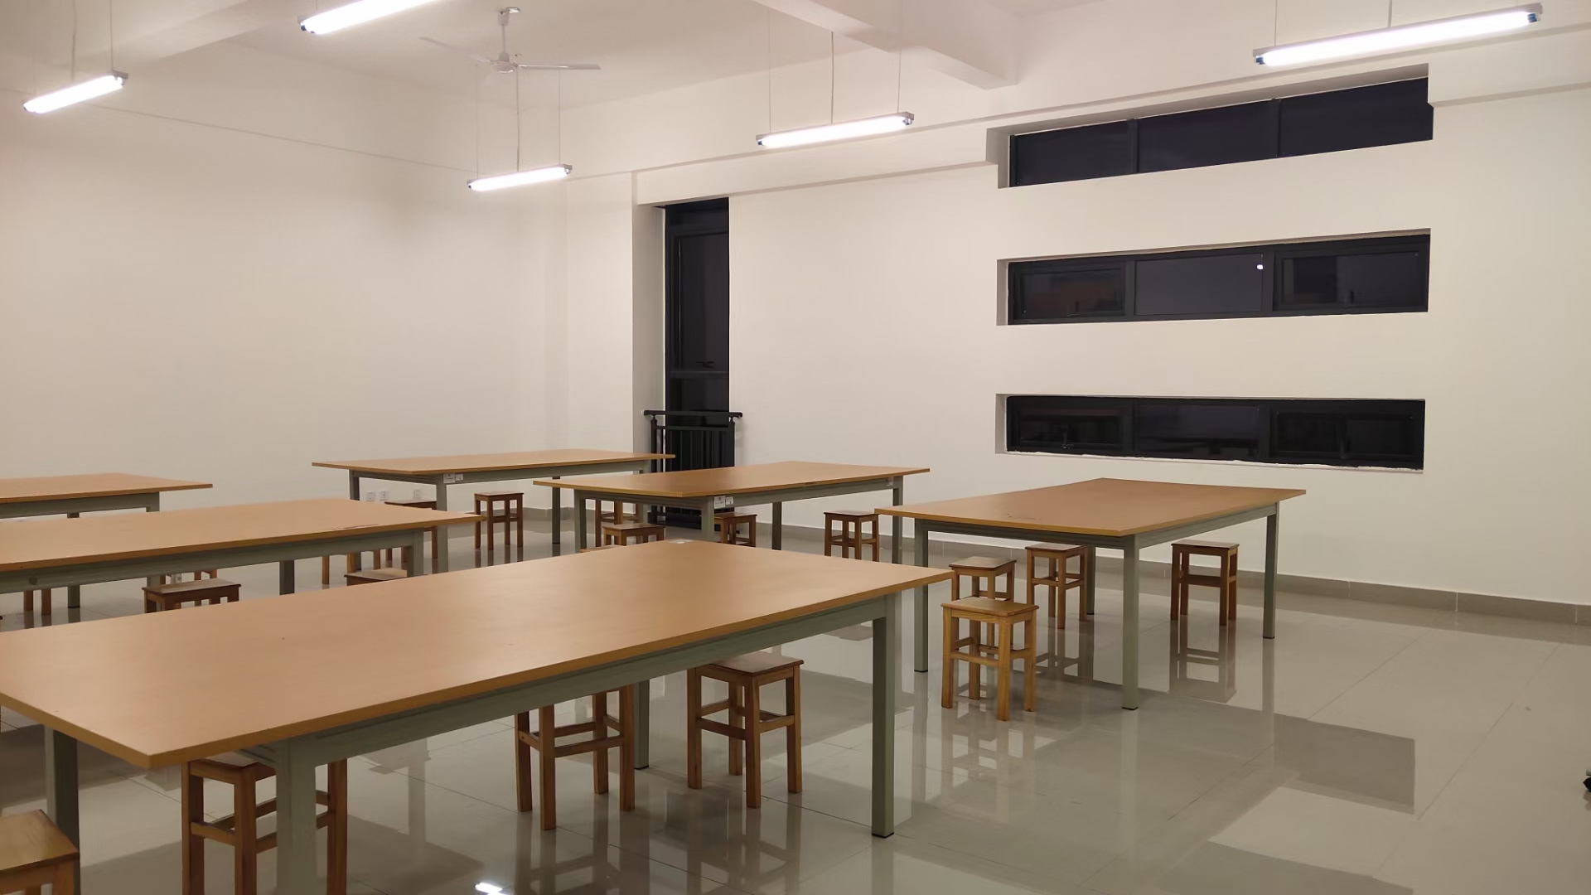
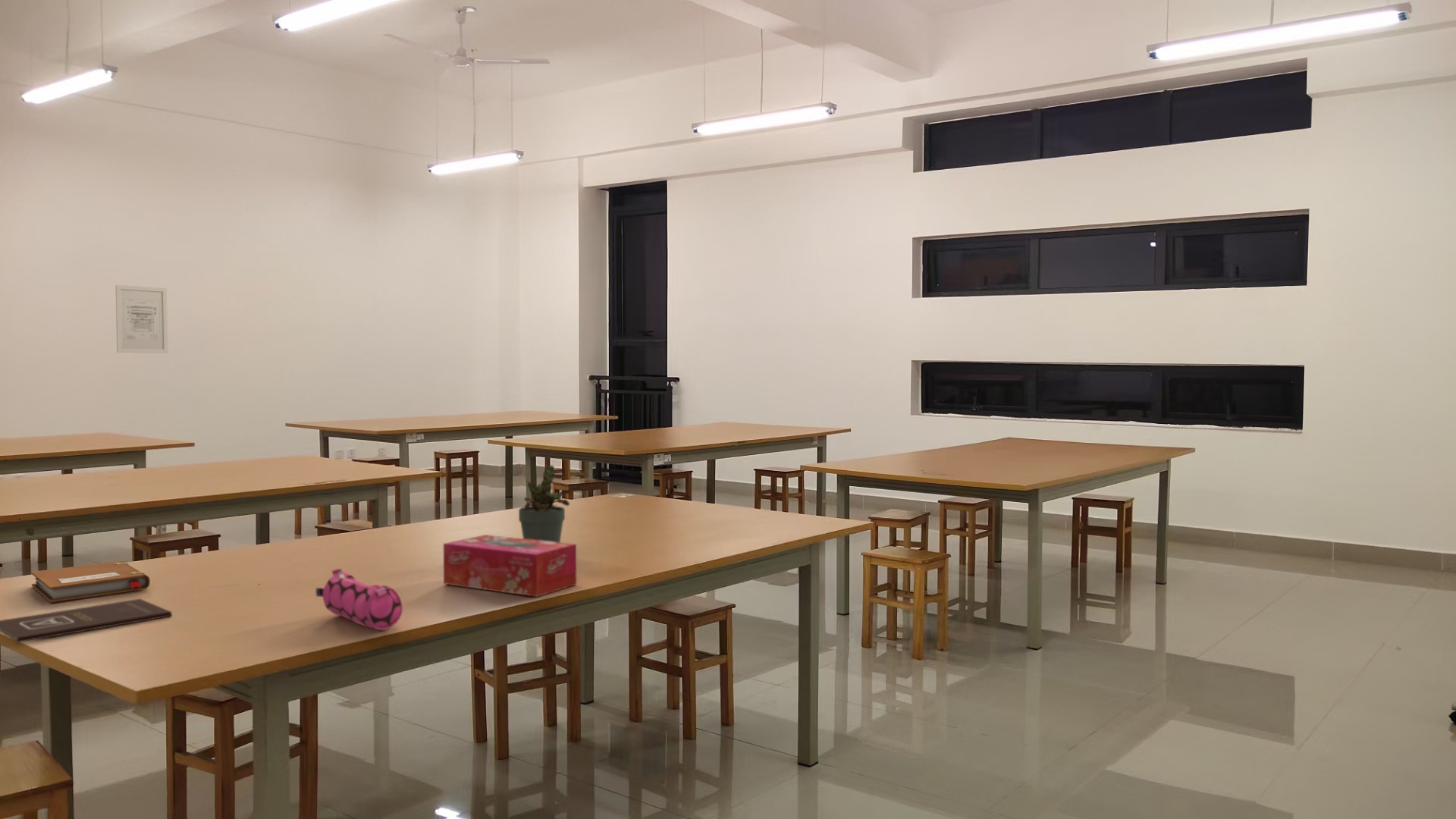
+ pencil case (361, 598)
+ notebook (91, 580)
+ book (83, 618)
+ potted plant (550, 510)
+ tissue box (510, 563)
+ wall art (142, 319)
